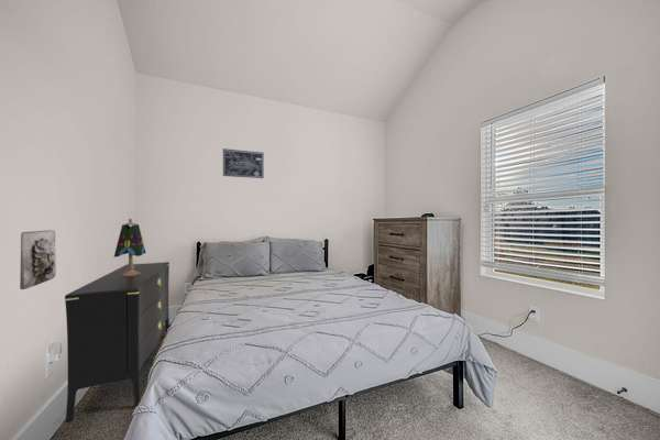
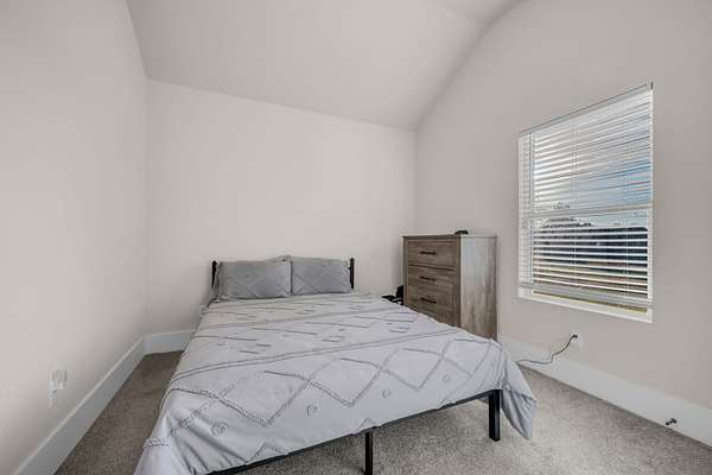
- table lamp (130, 245)
- wall relief (44, 256)
- wall art (243, 164)
- dresser (133, 320)
